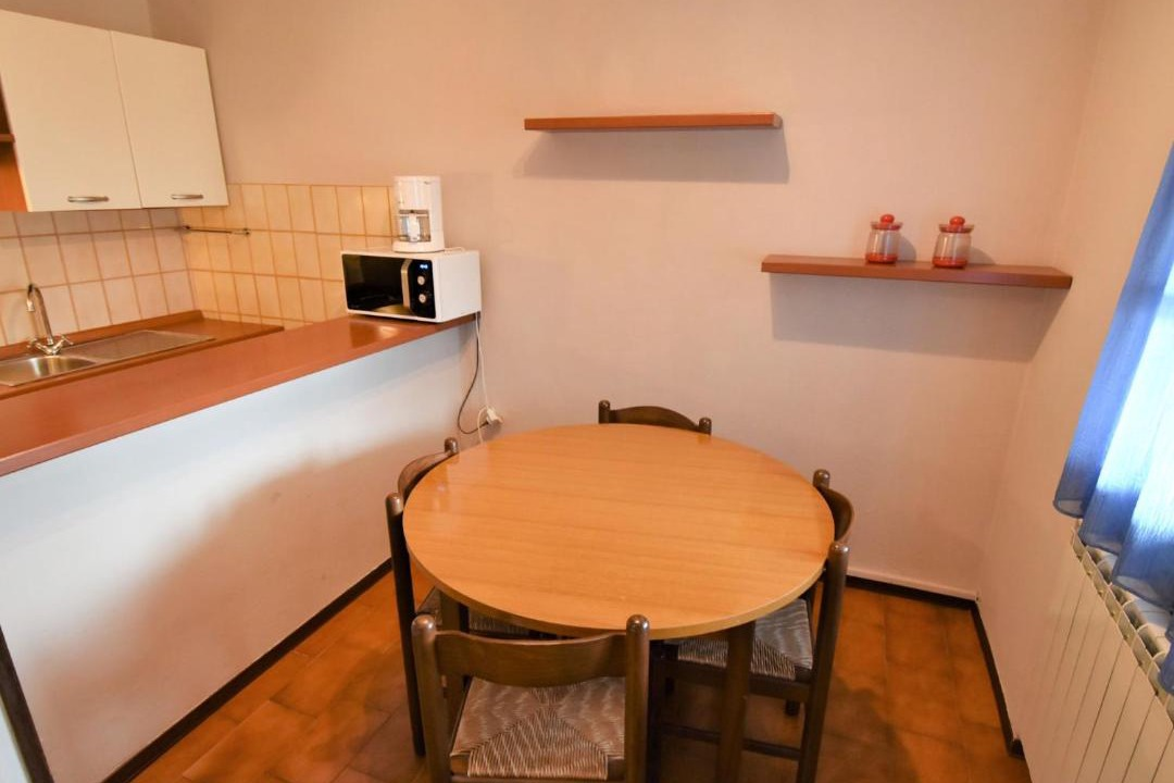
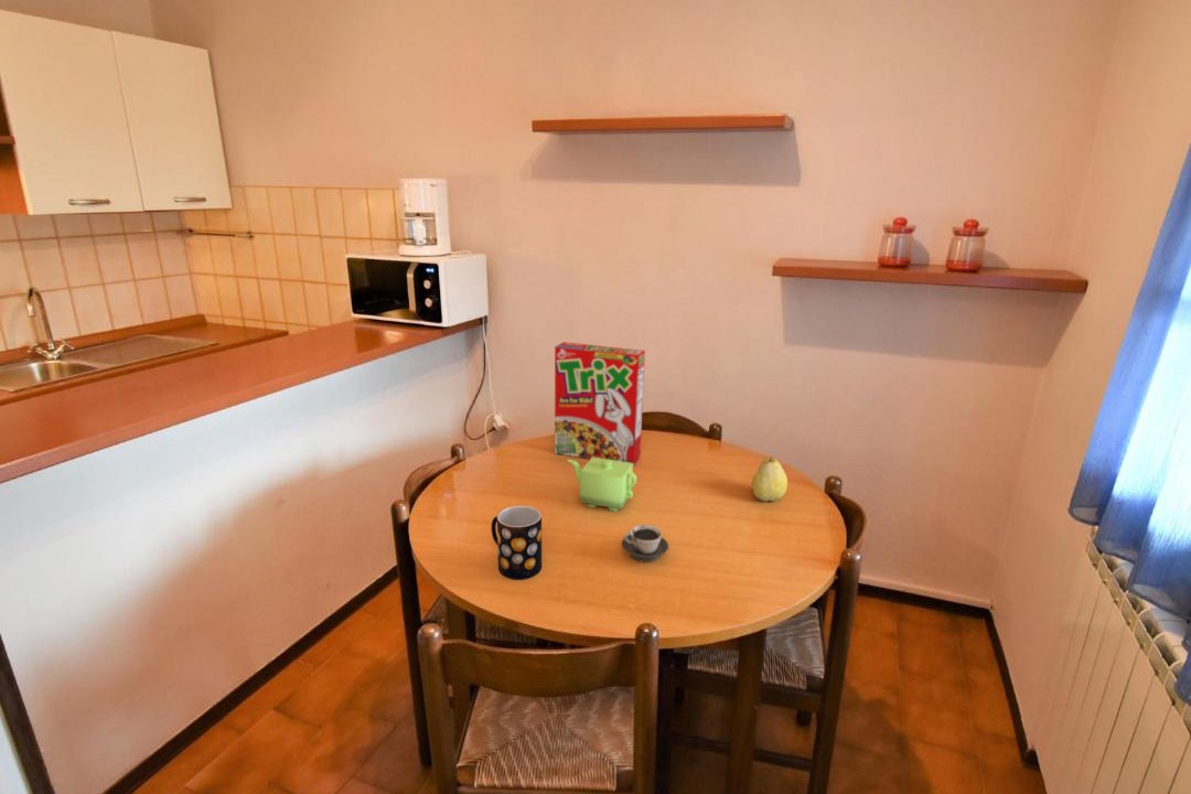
+ teapot (601, 481)
+ cereal box (598, 403)
+ fruit (769, 476)
+ mug (513, 540)
+ cup (645, 543)
